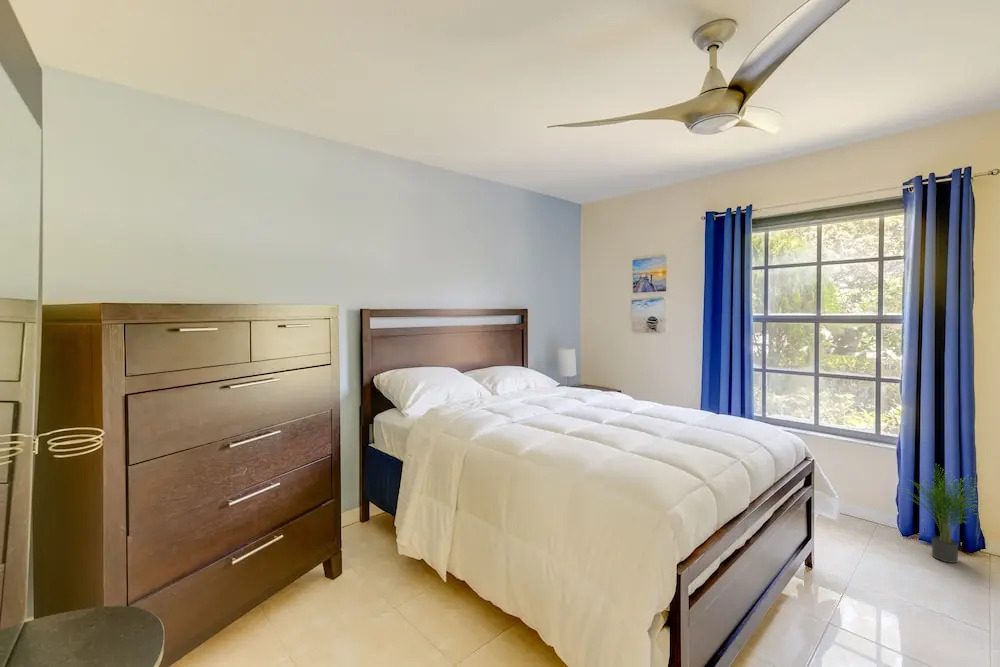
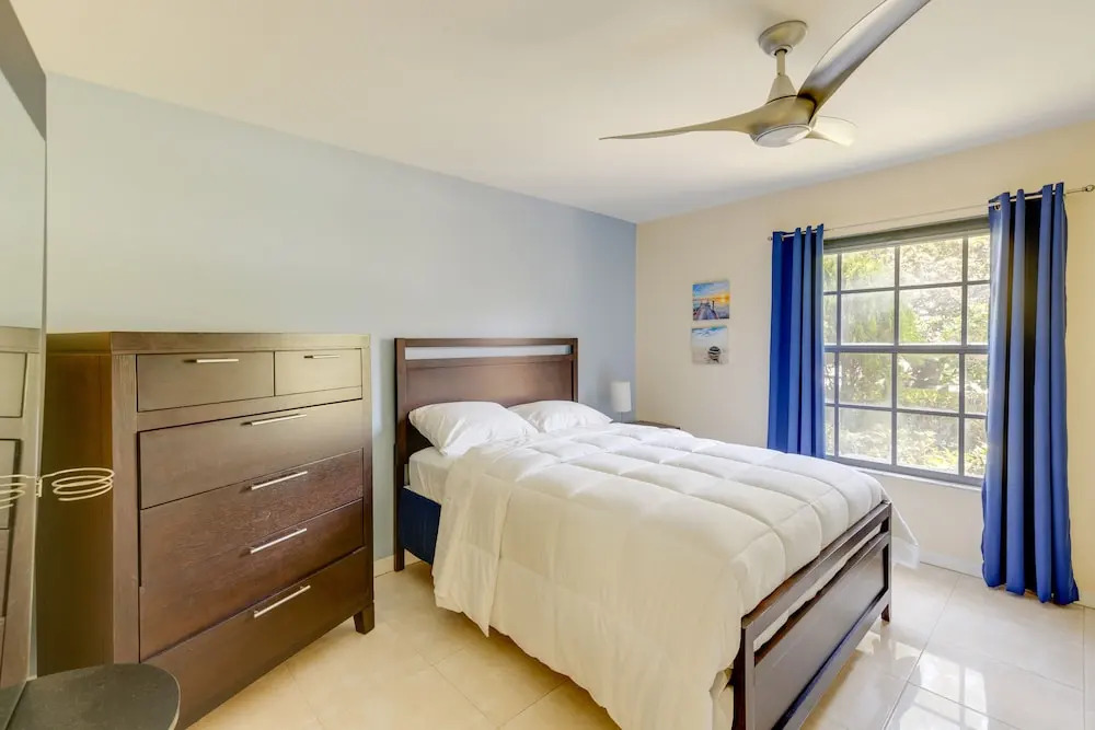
- potted plant (938, 510)
